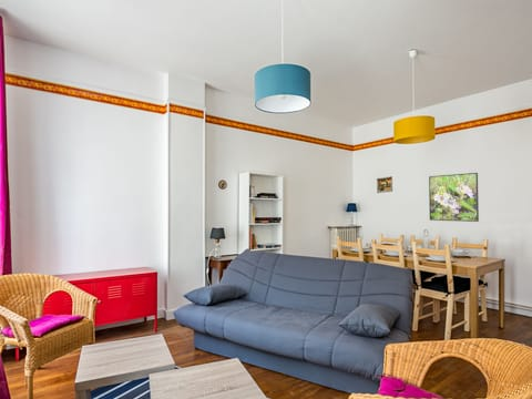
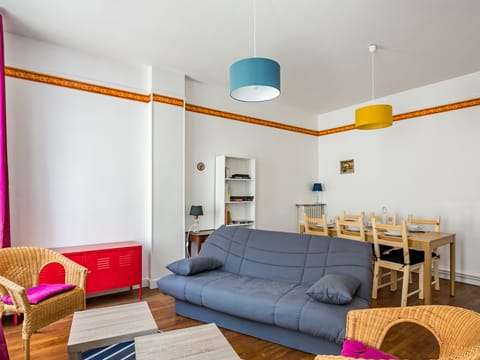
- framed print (452, 197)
